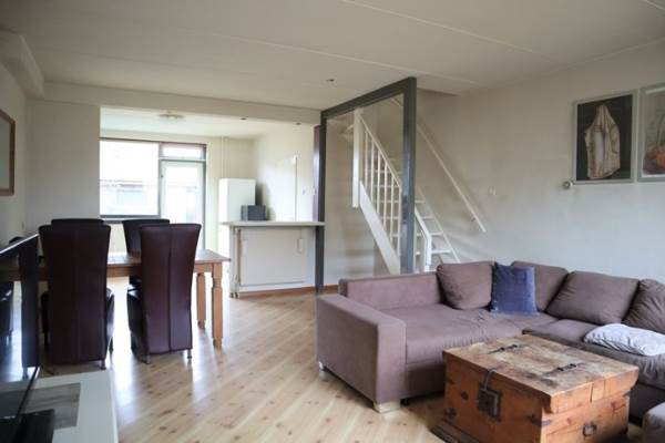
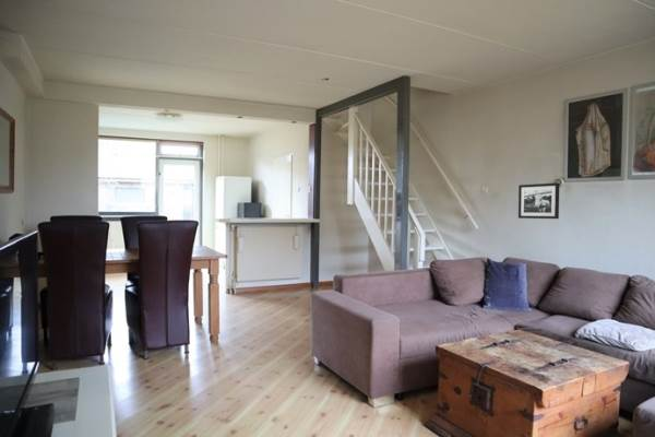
+ picture frame (537, 201)
